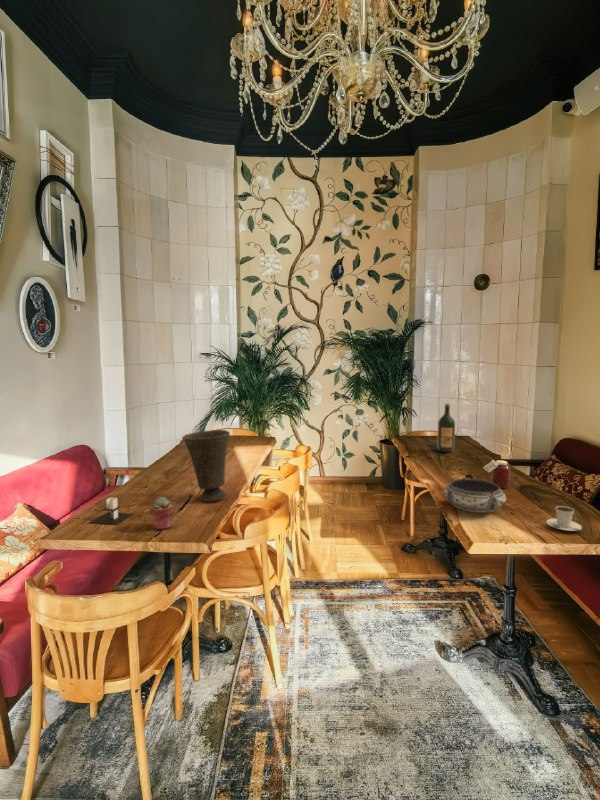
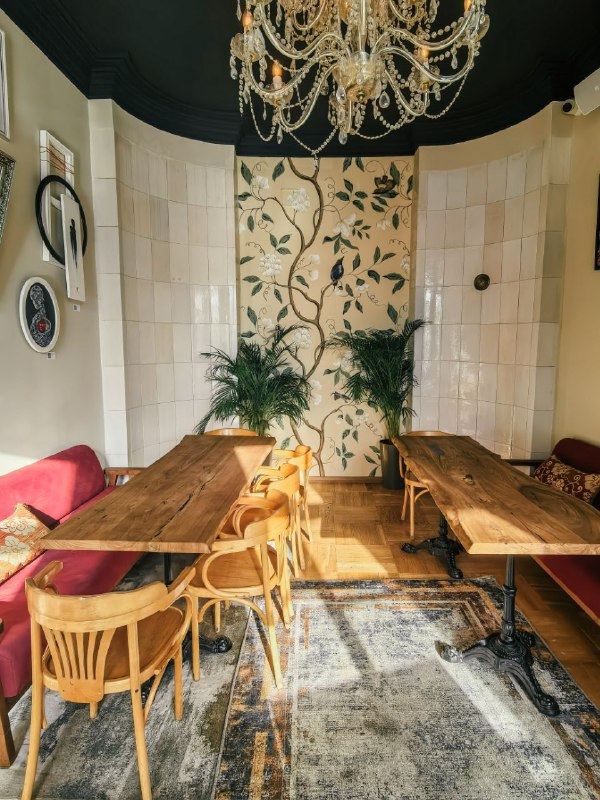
- wine bottle (446, 427)
- jar (497, 473)
- vase (206, 465)
- cappuccino (565, 513)
- potted succulent (163, 511)
- bowl (474, 497)
- architectural model (112, 508)
